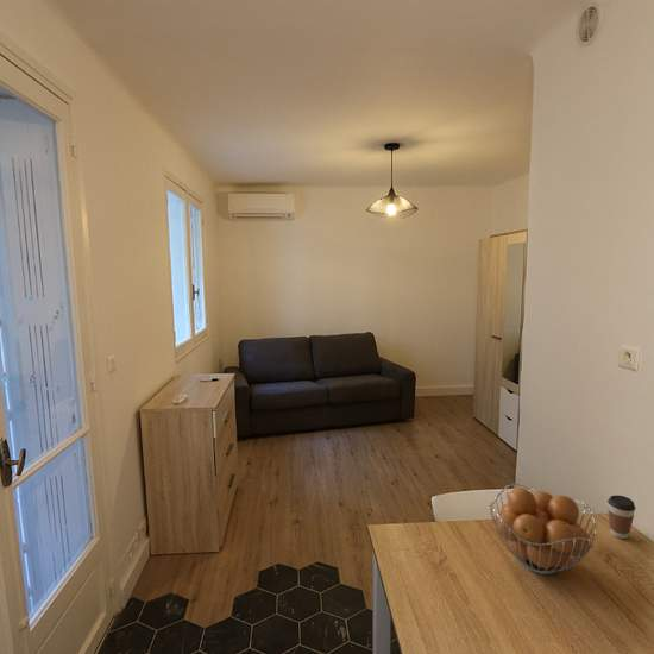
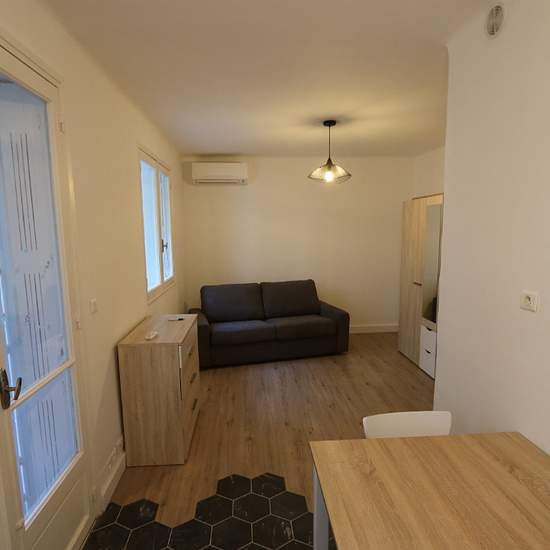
- fruit basket (540, 528)
- coffee cup (620, 516)
